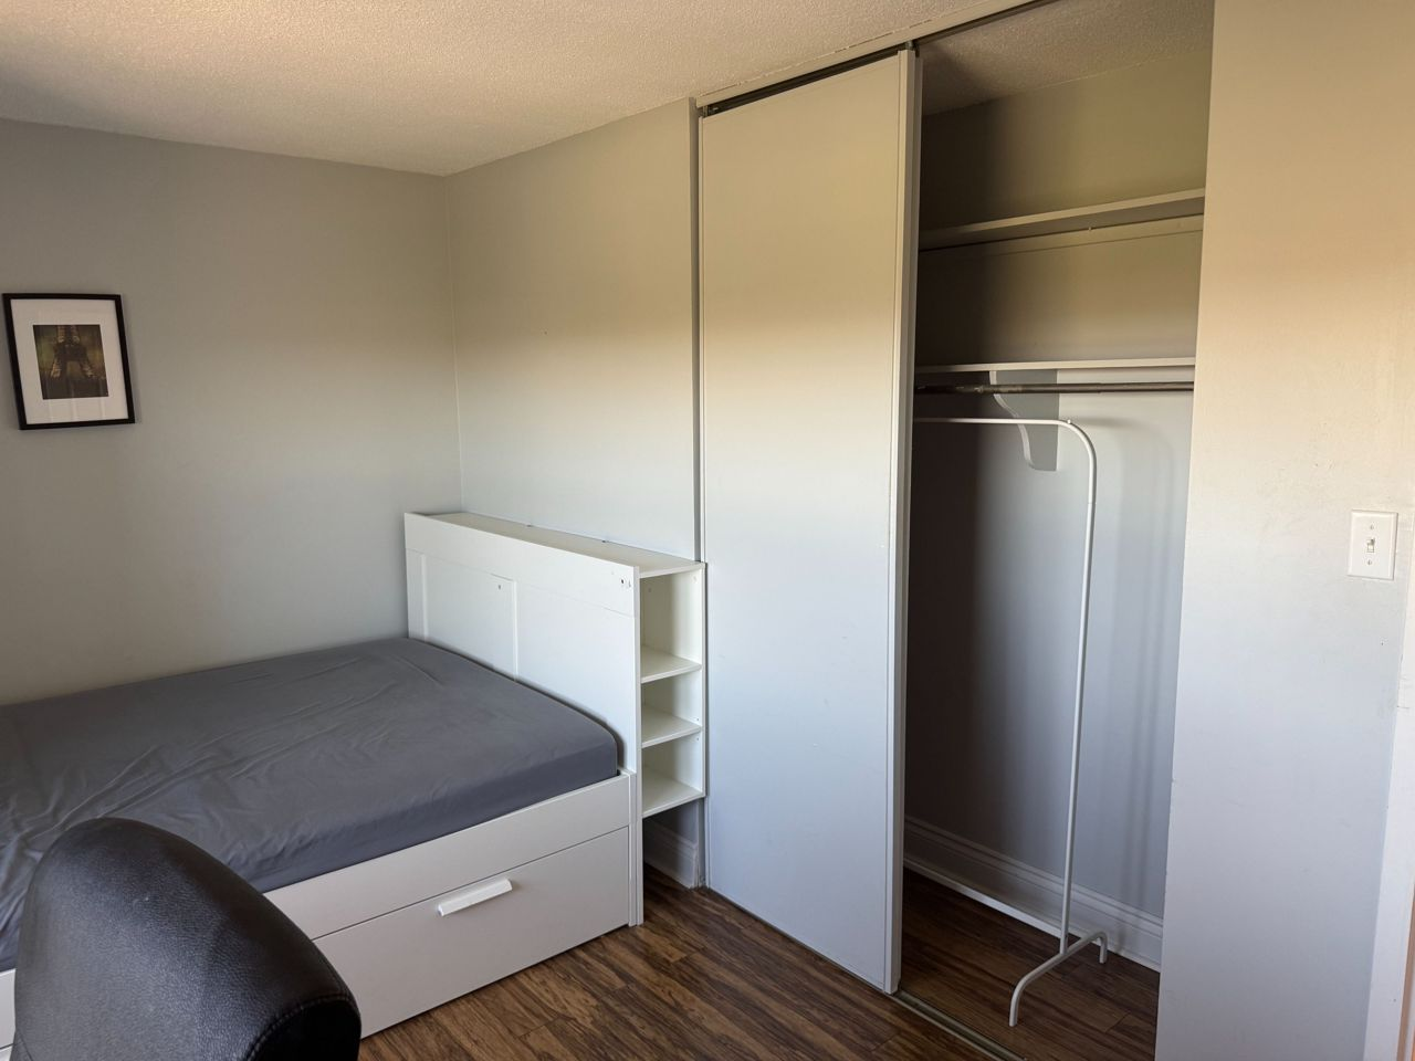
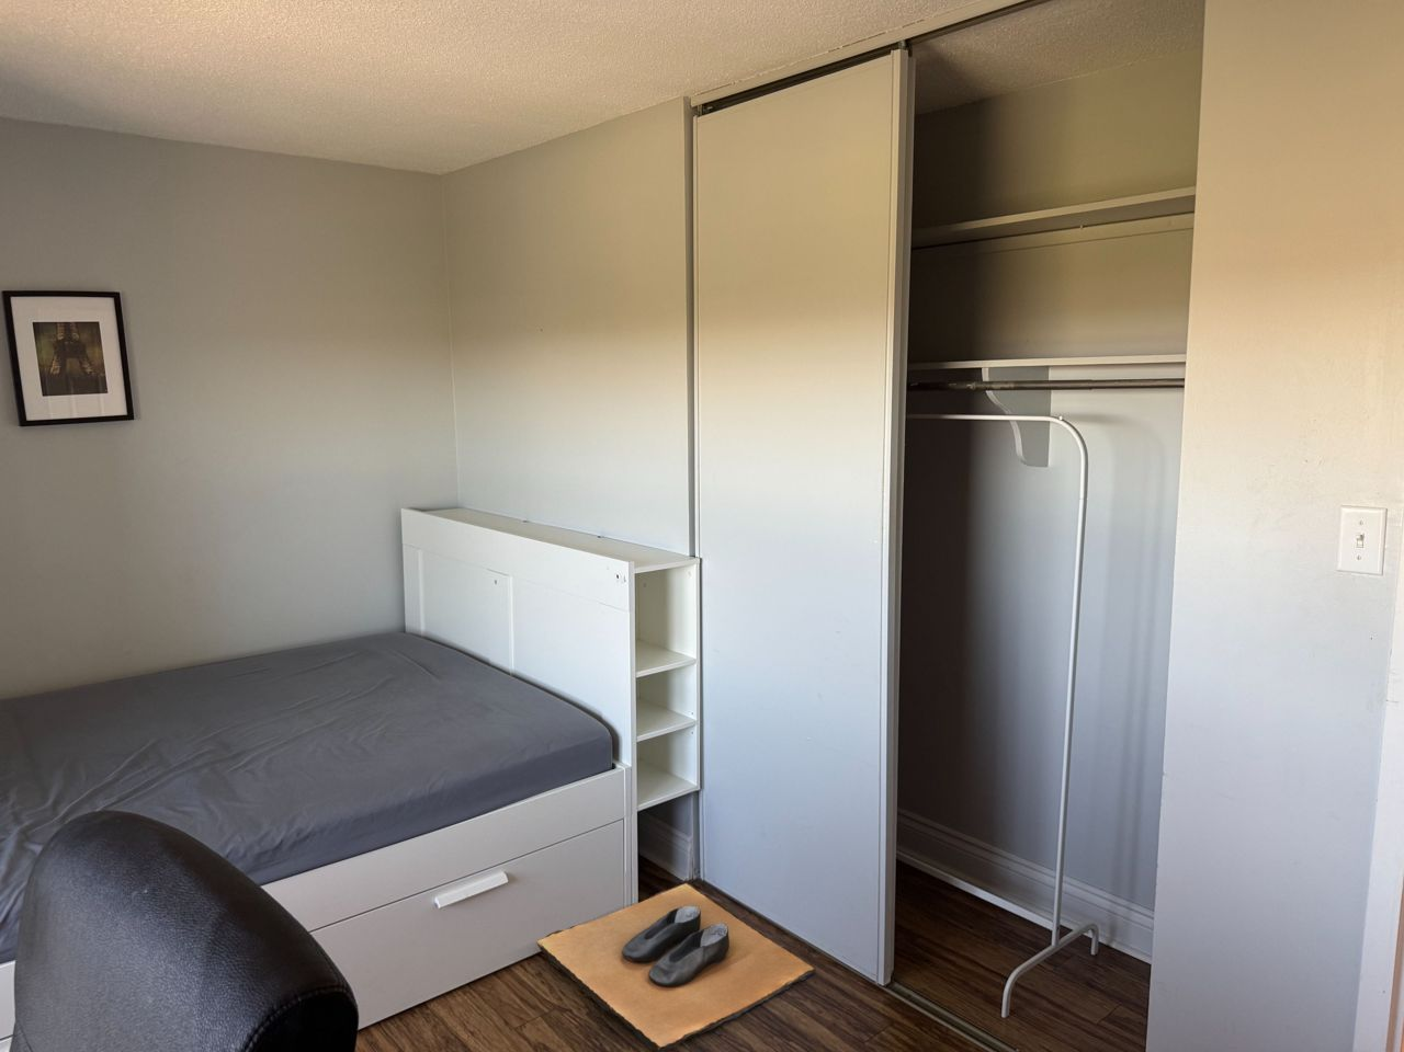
+ shoes (673, 948)
